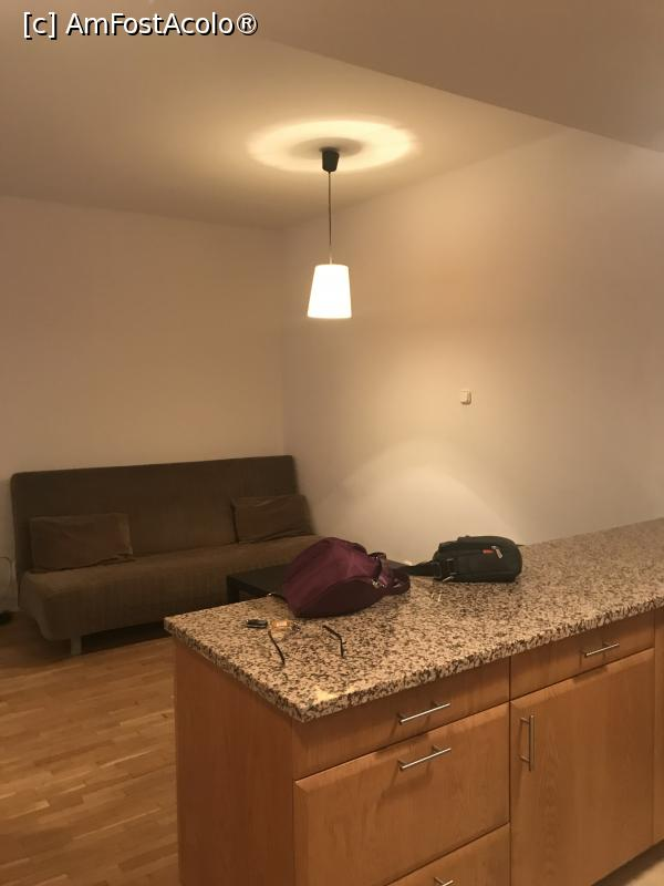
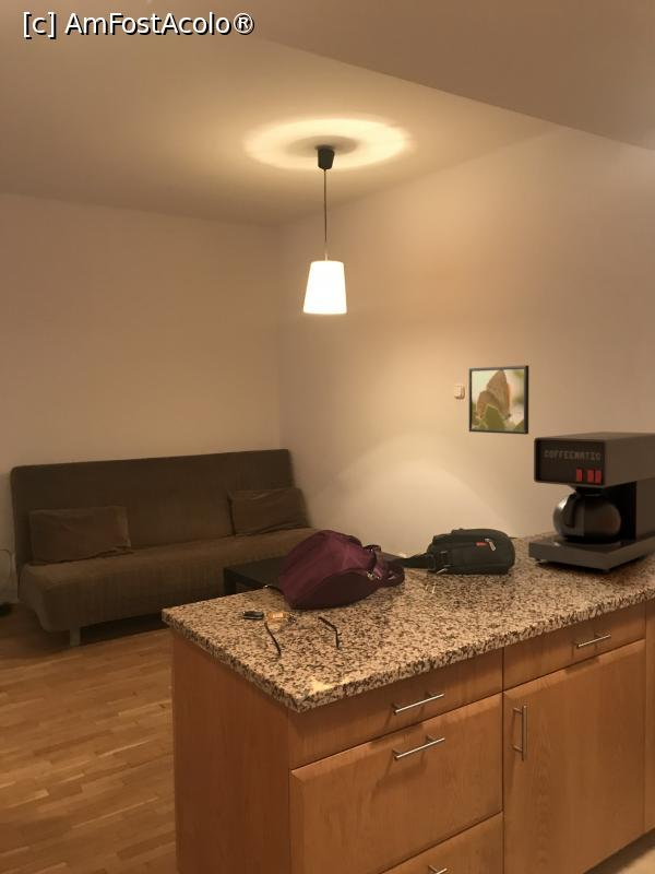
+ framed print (497, 400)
+ coffee maker (602, 495)
